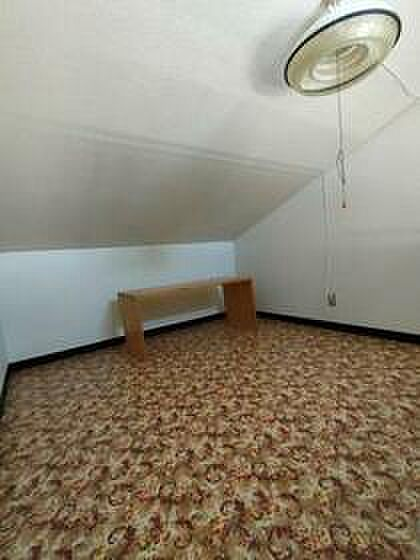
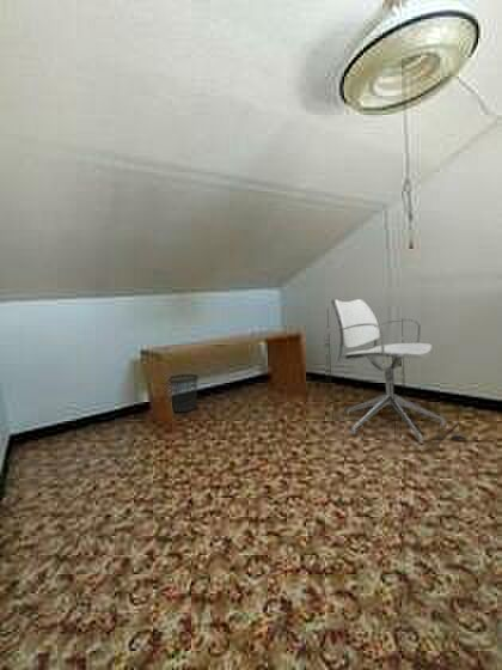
+ wastebasket (183, 392)
+ office chair (410, 357)
